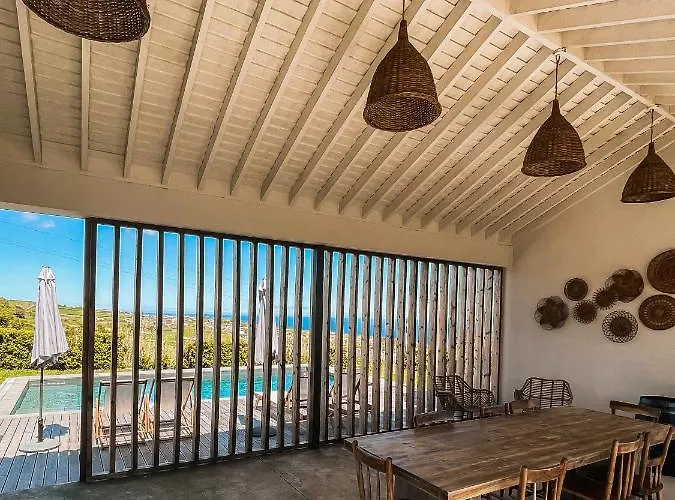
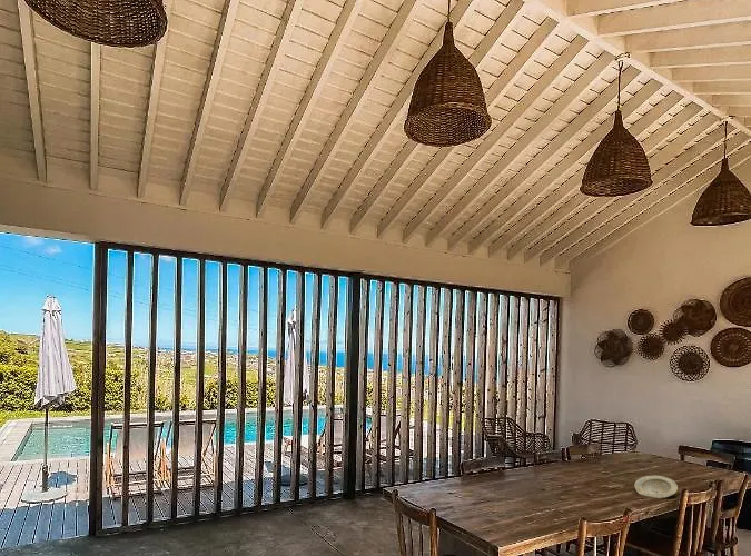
+ plate (655, 486)
